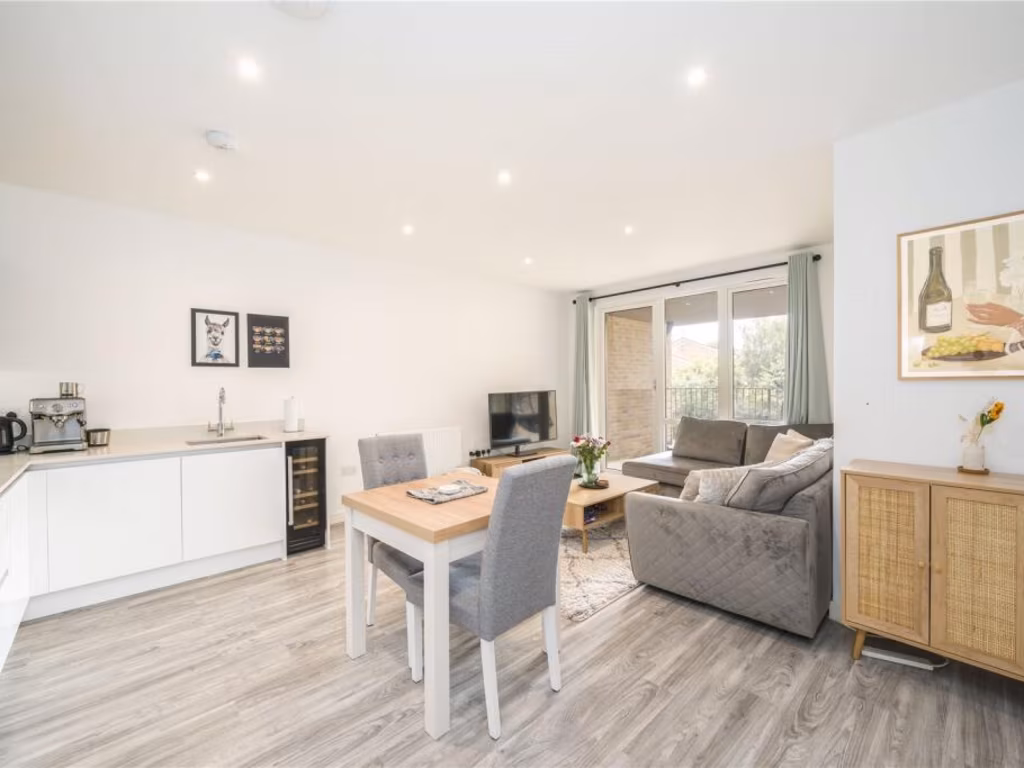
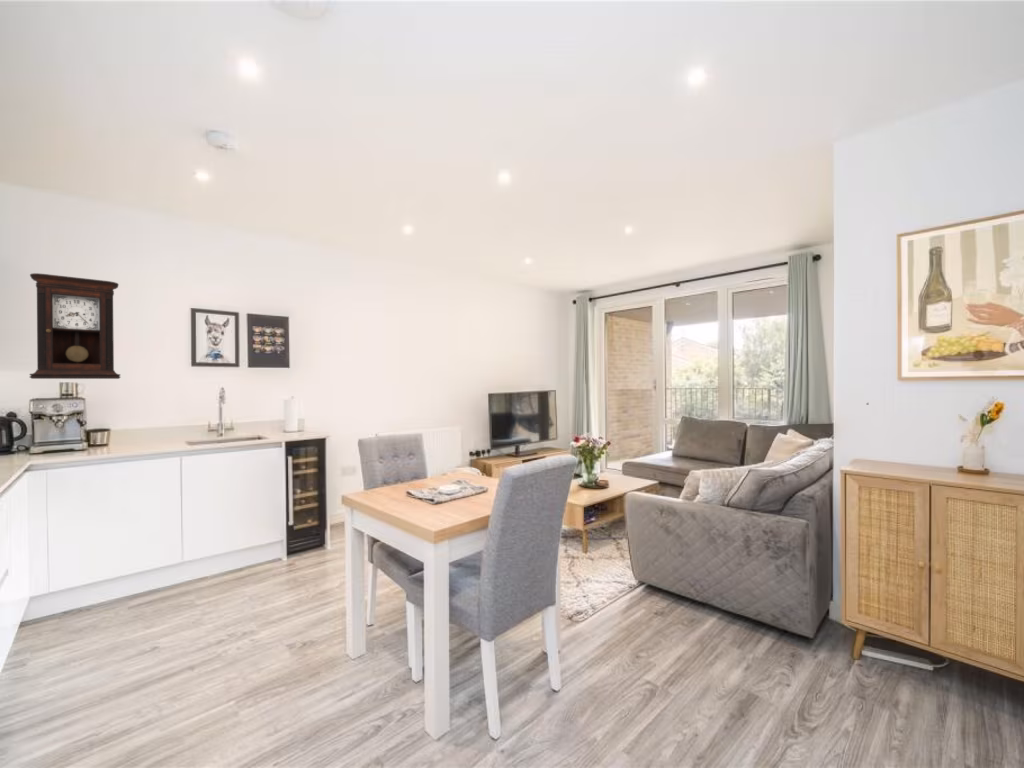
+ pendulum clock (76, 329)
